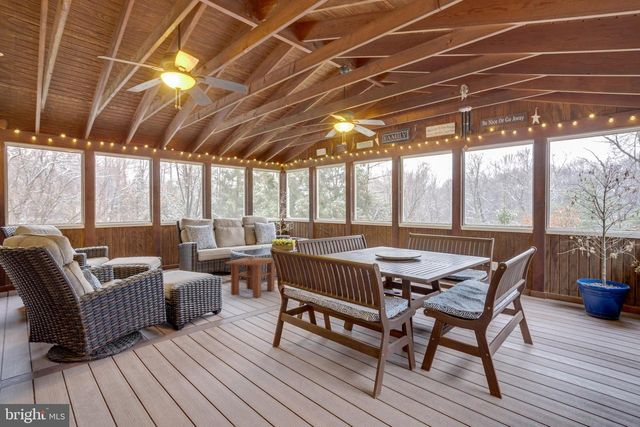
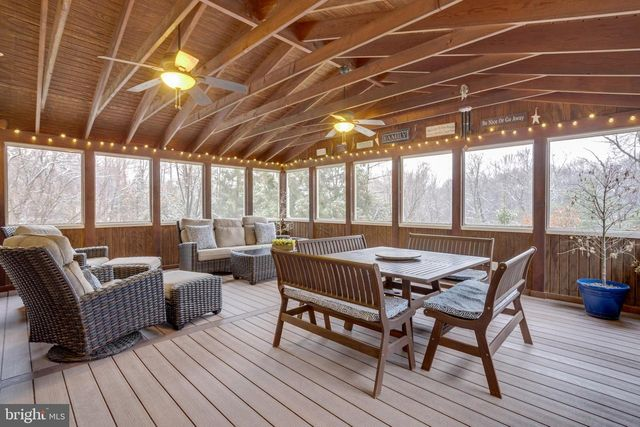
- coffee table (253, 276)
